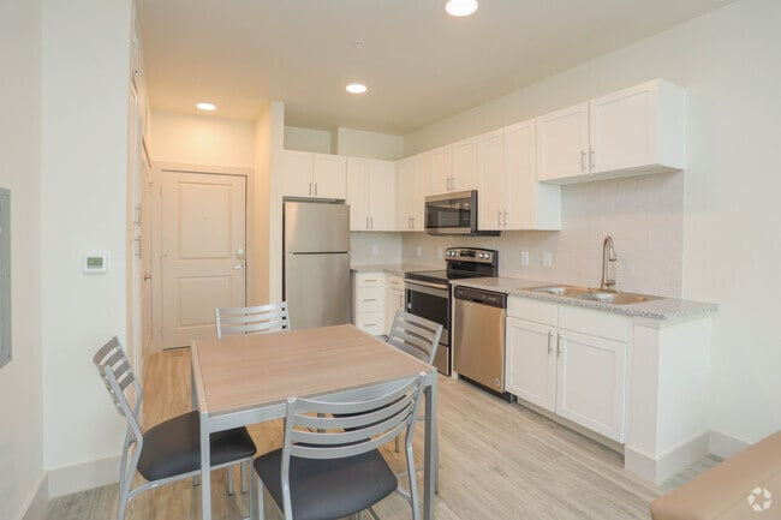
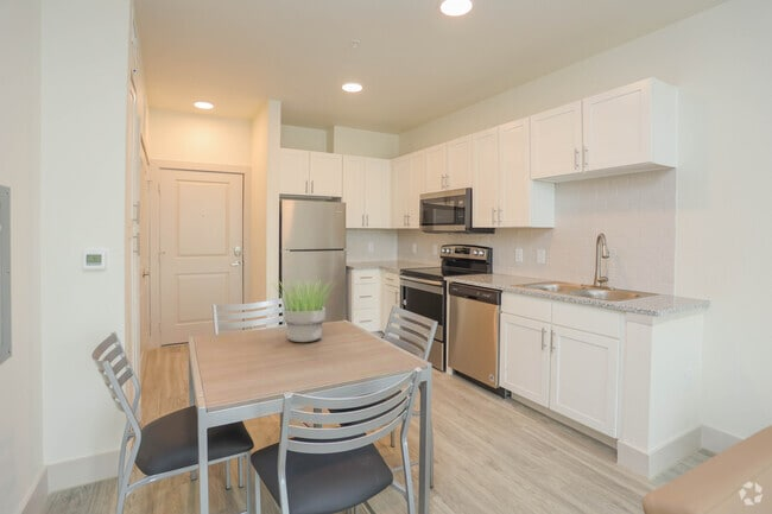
+ potted plant (304, 310)
